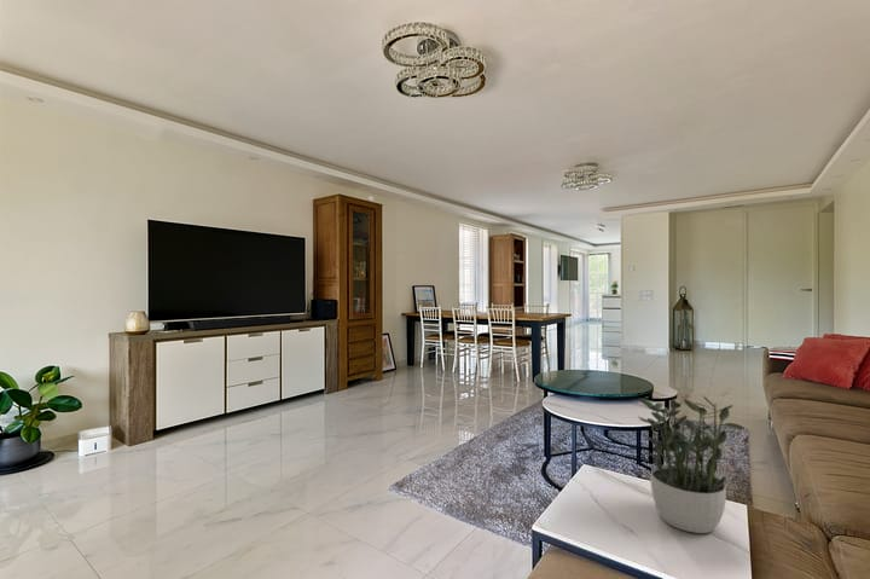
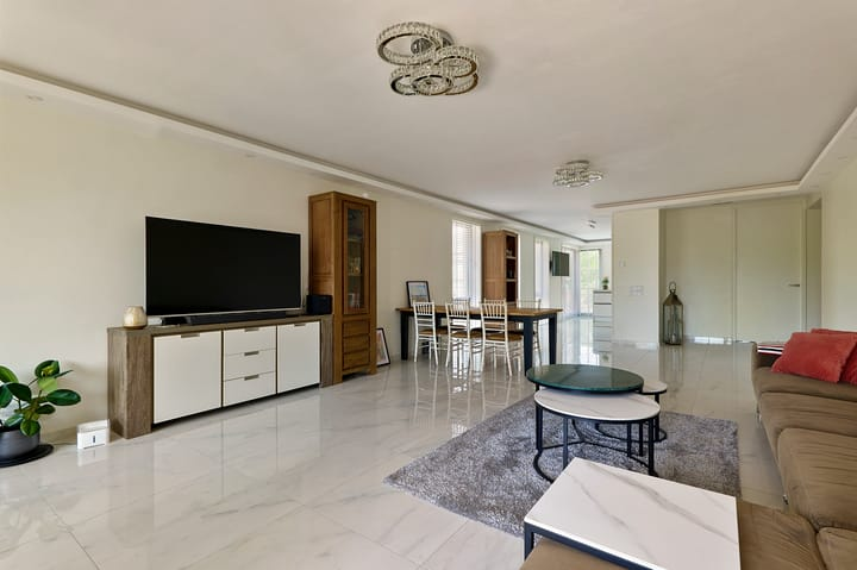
- potted plant (688, 458)
